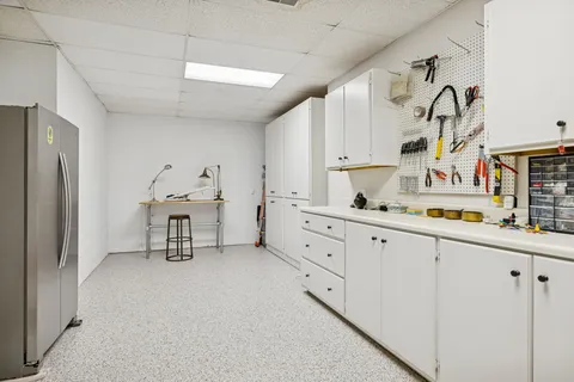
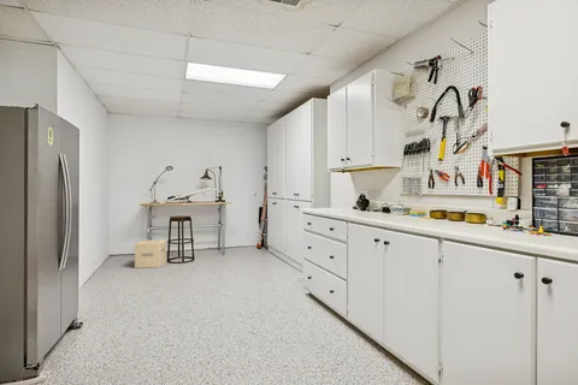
+ cardboard box (151, 253)
